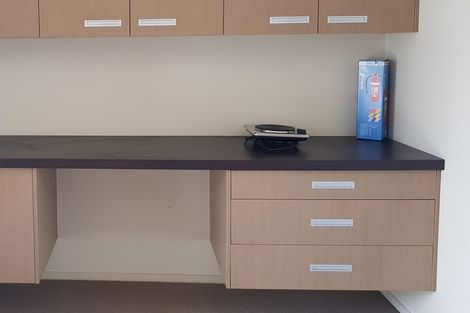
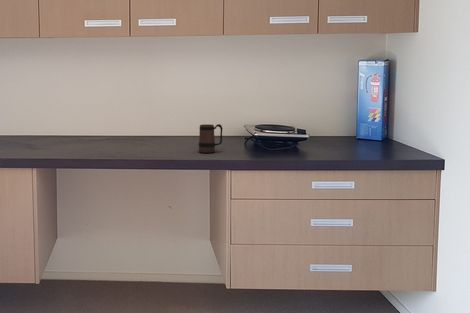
+ mug (210, 138)
